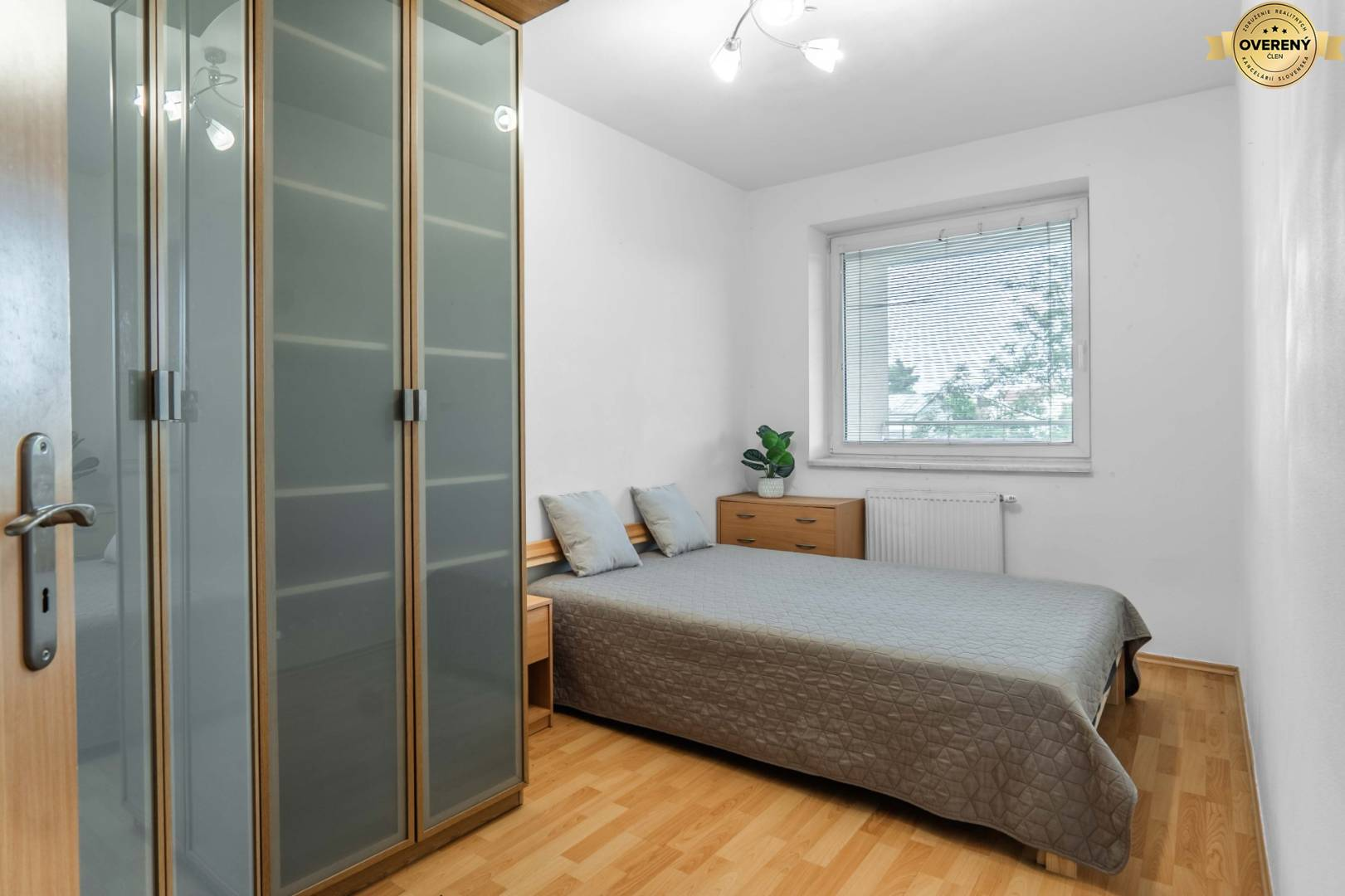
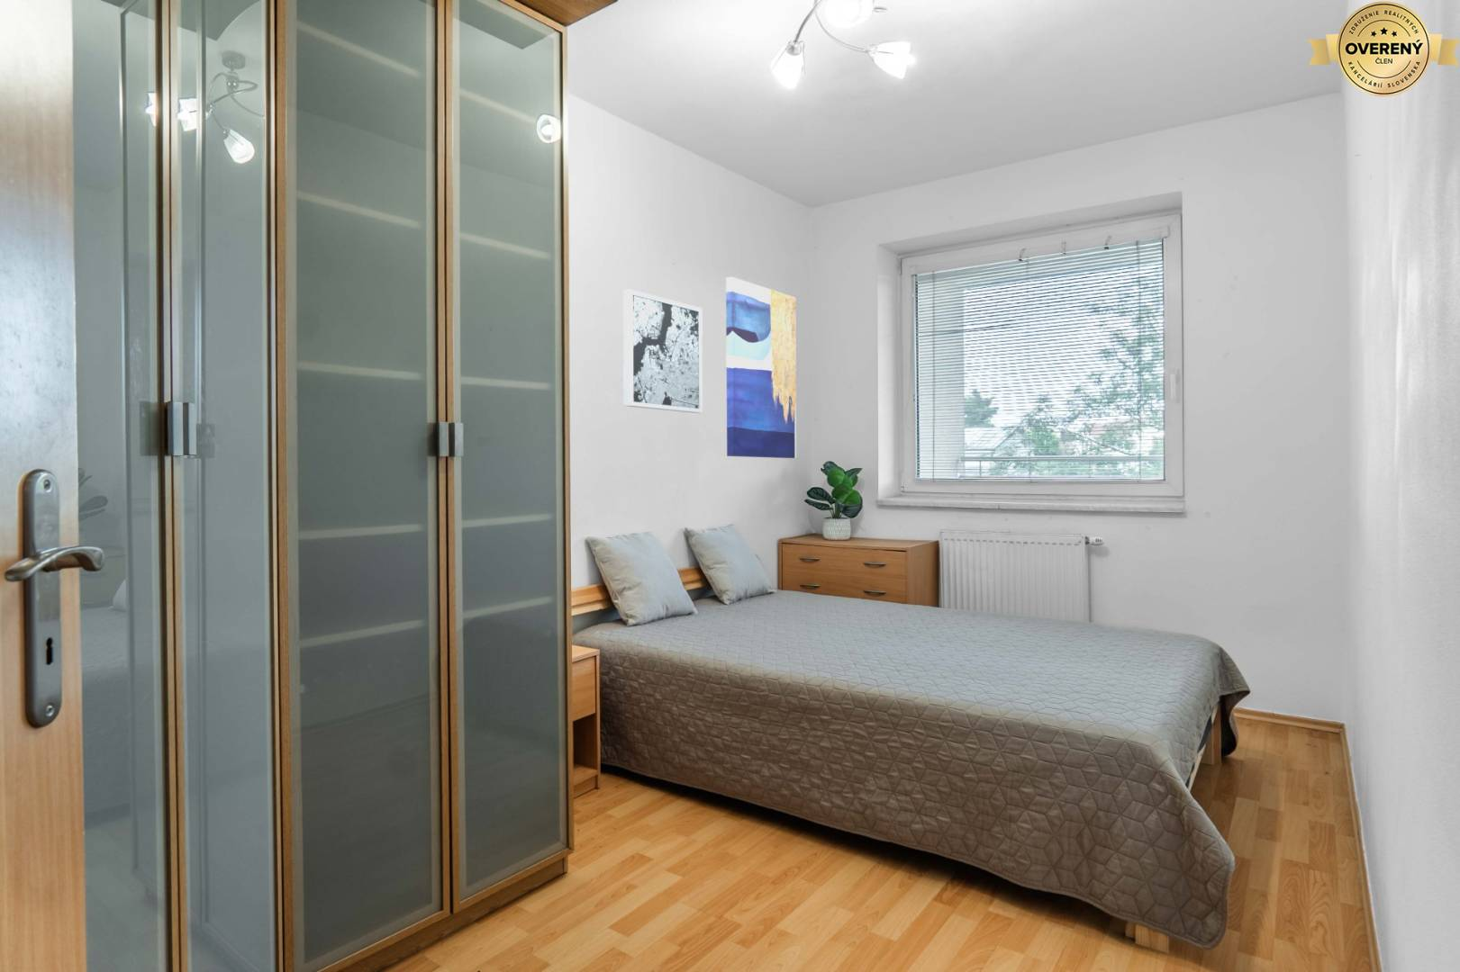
+ wall art (763, 372)
+ wall art (664, 355)
